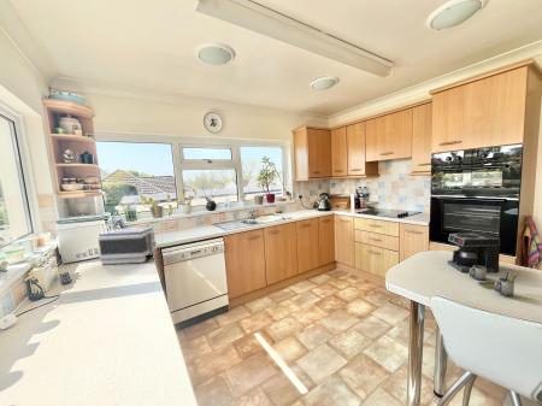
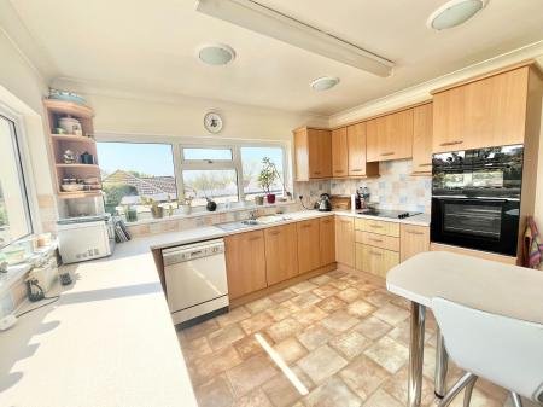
- coffee maker (490, 260)
- toaster (131, 245)
